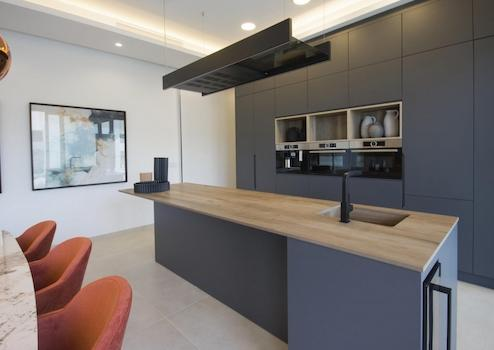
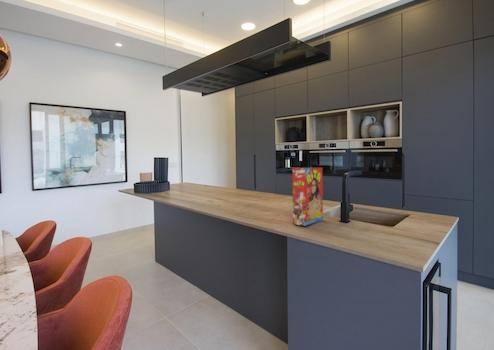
+ cereal box (308, 194)
